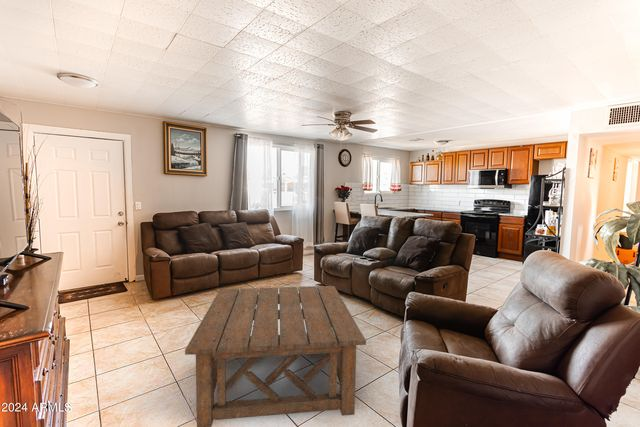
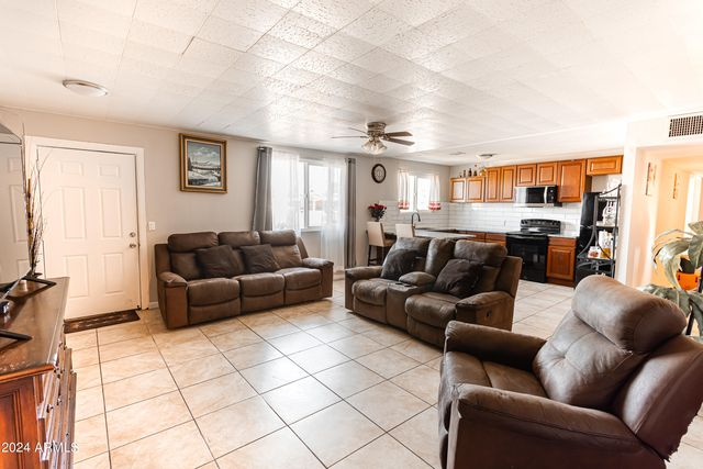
- coffee table (278, 342)
